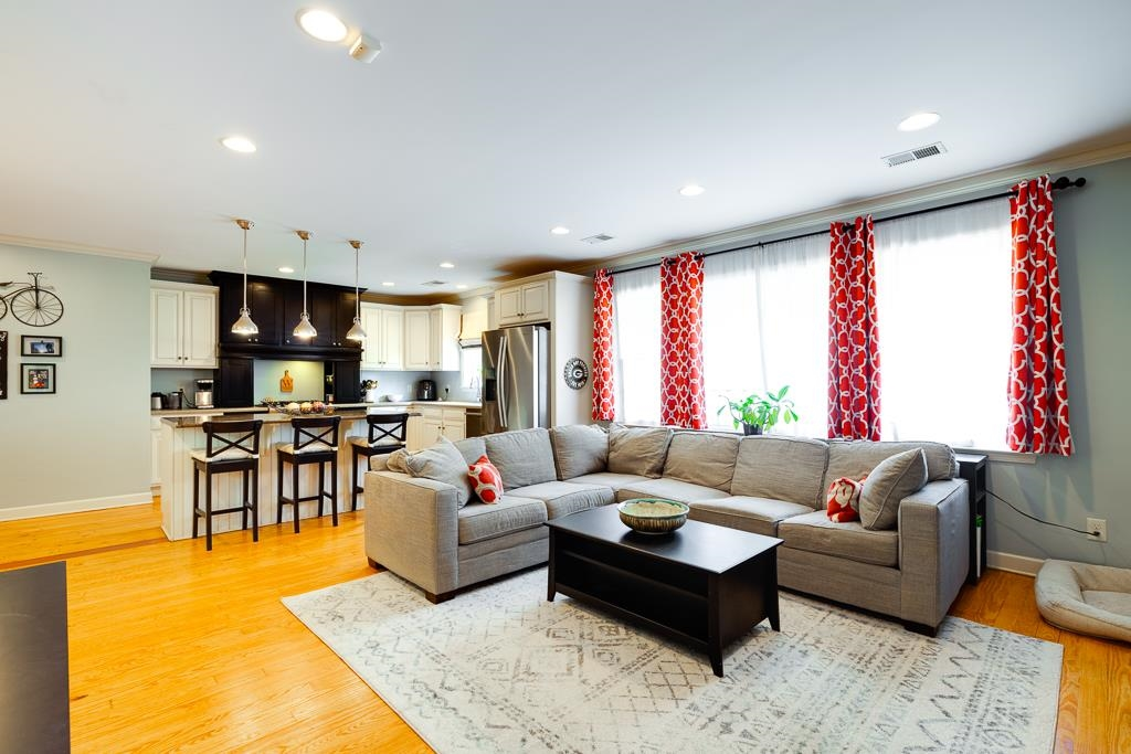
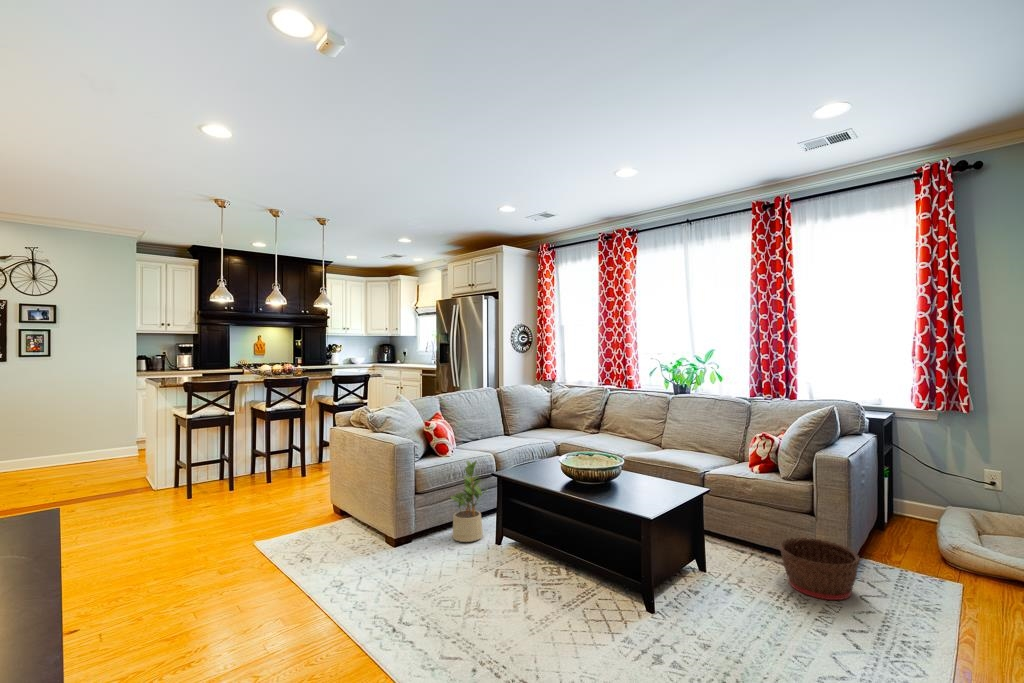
+ basket (818, 568)
+ potted plant (466, 497)
